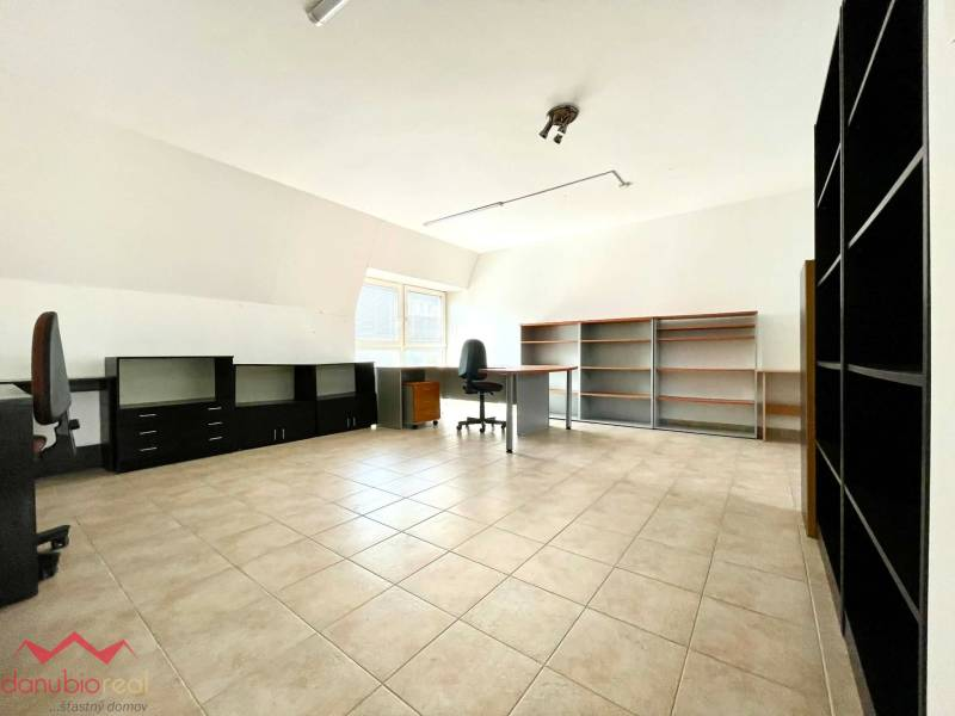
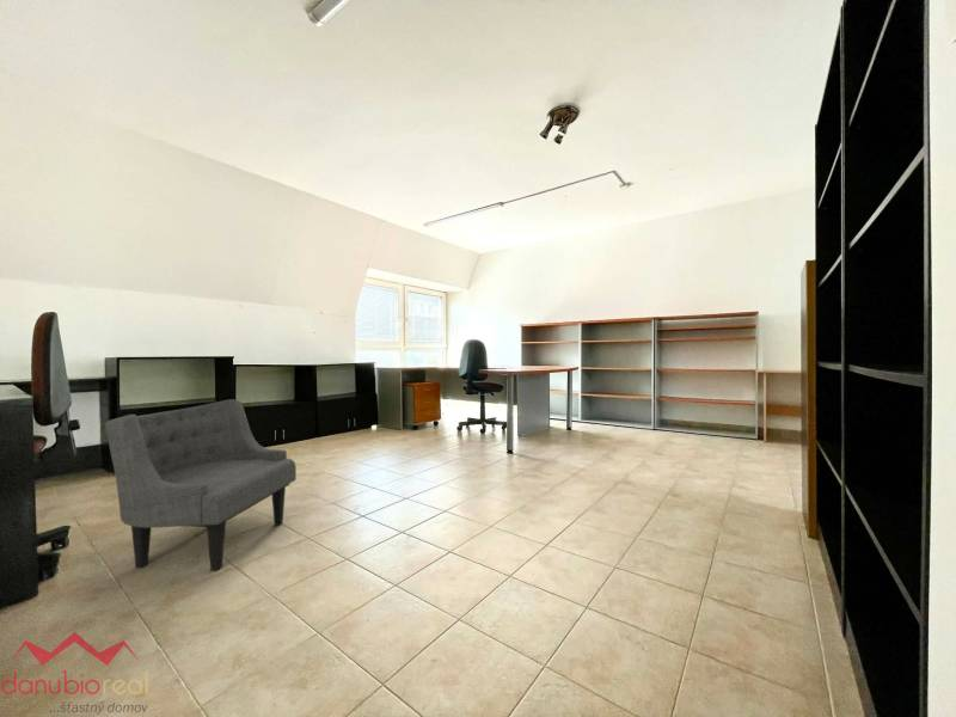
+ armchair (206, 473)
